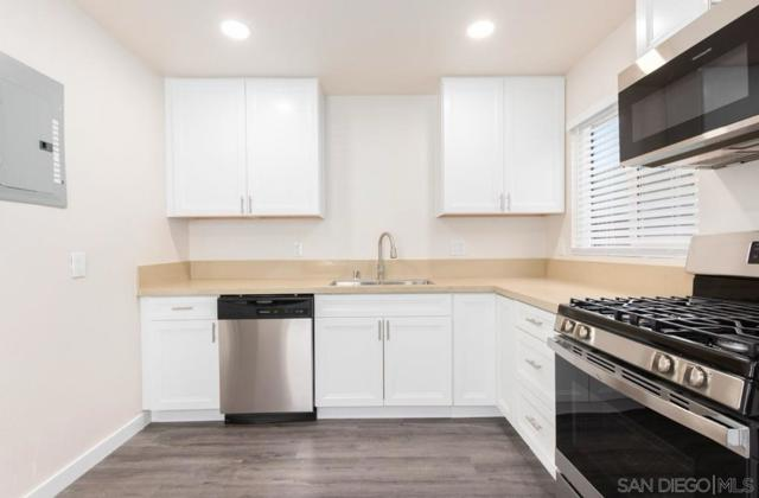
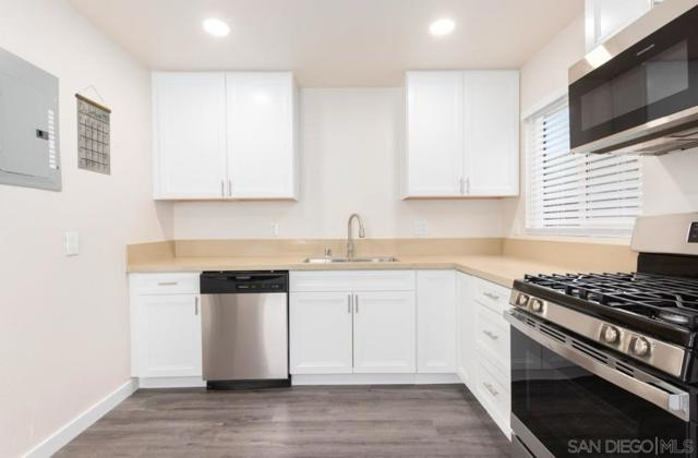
+ calendar (94, 129)
